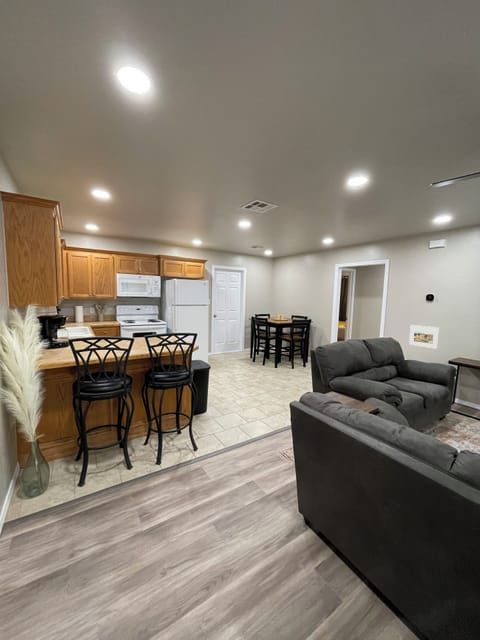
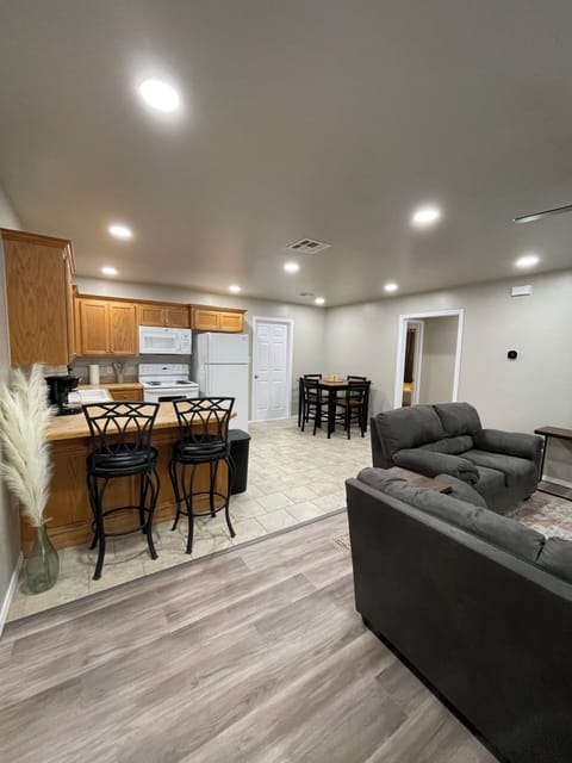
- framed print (423, 336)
